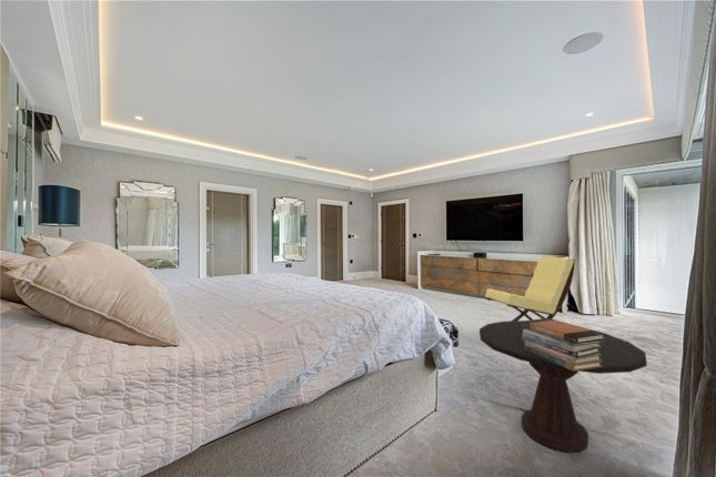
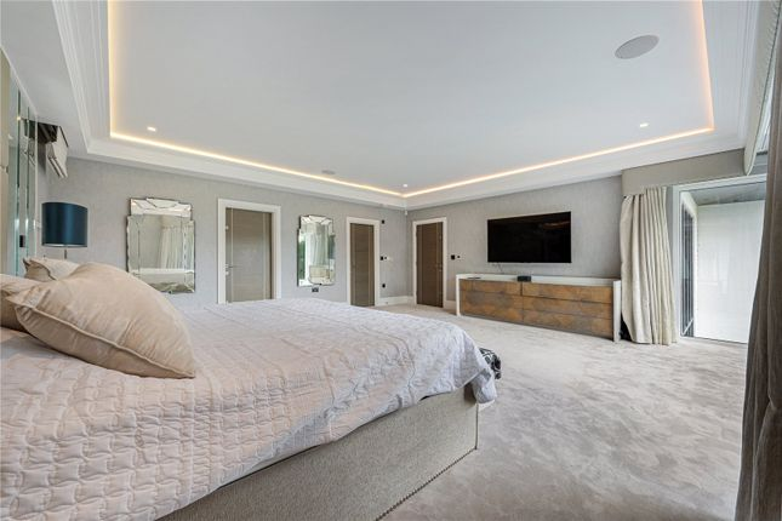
- book stack (559, 341)
- lounge chair (530, 295)
- side table (553, 386)
